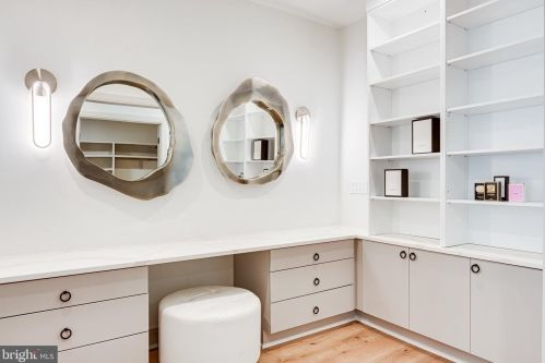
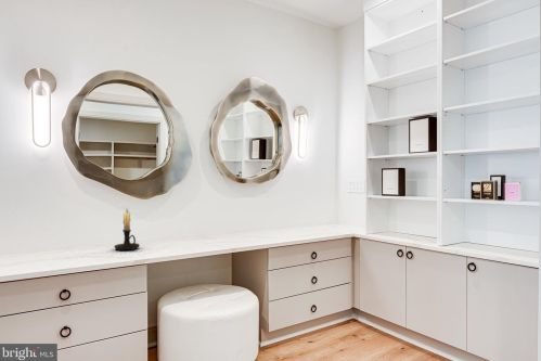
+ candle holder (128, 227)
